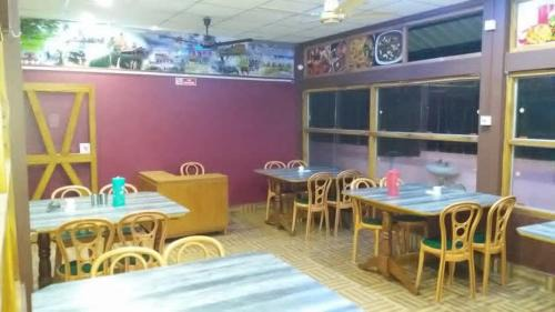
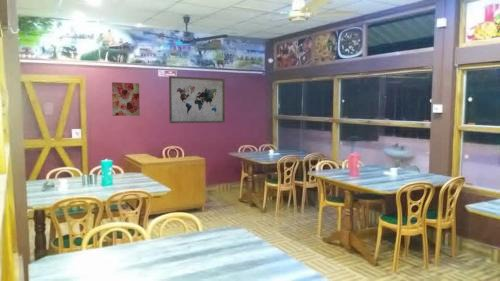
+ wall art (198, 100)
+ wall art (126, 99)
